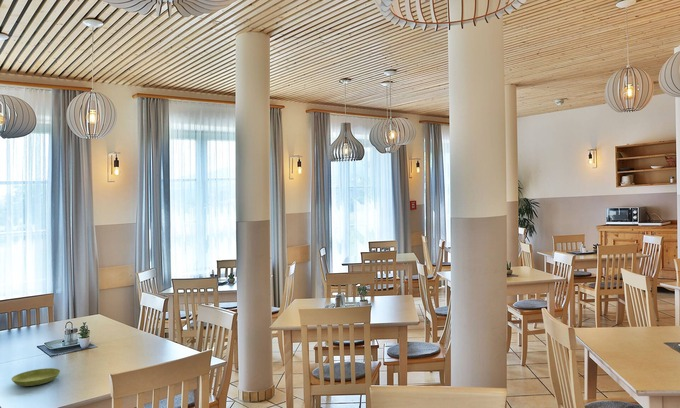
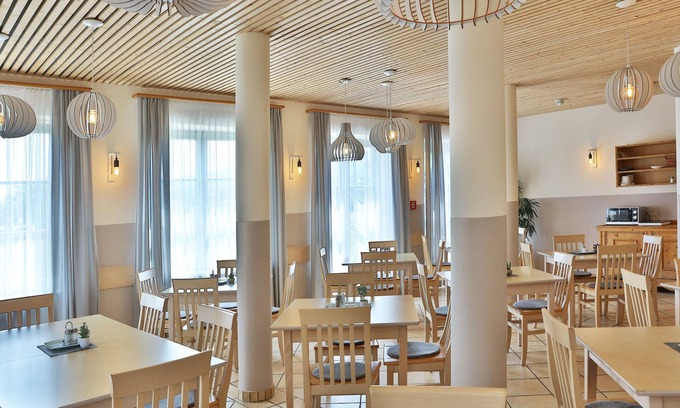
- saucer (36, 377)
